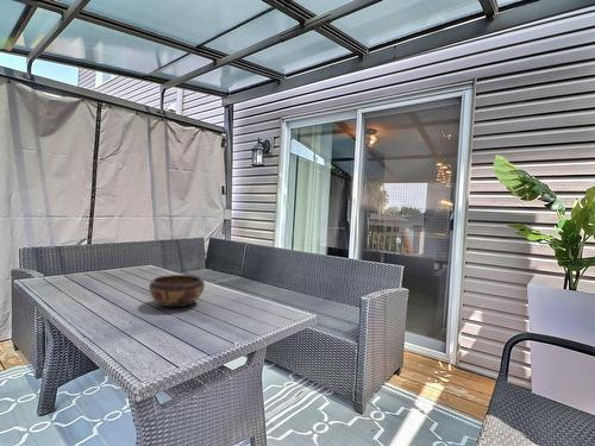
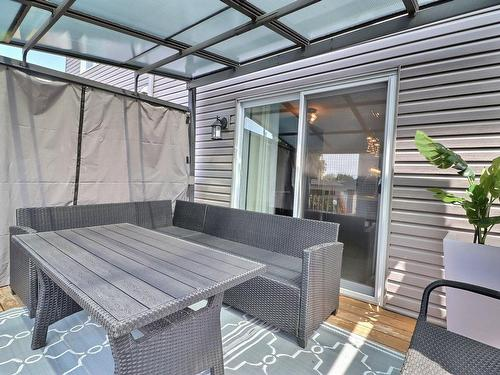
- decorative bowl (176, 291)
